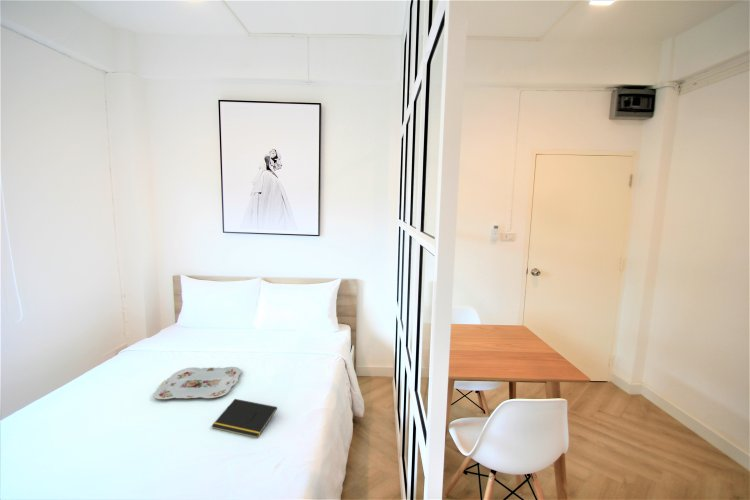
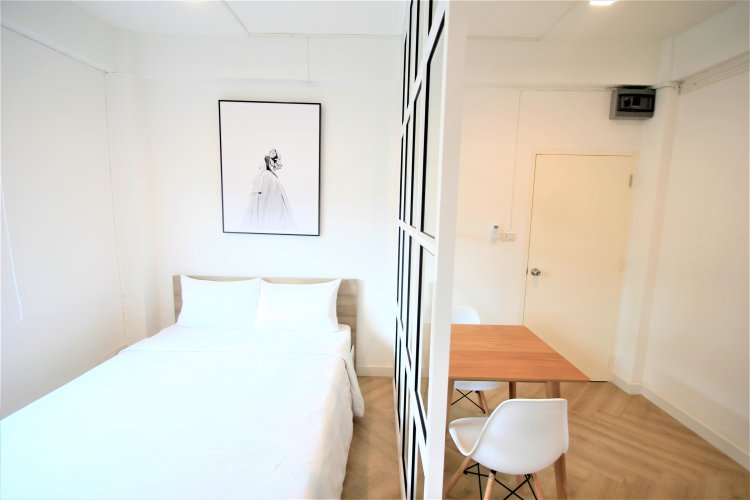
- serving tray (200, 382)
- notepad (245, 417)
